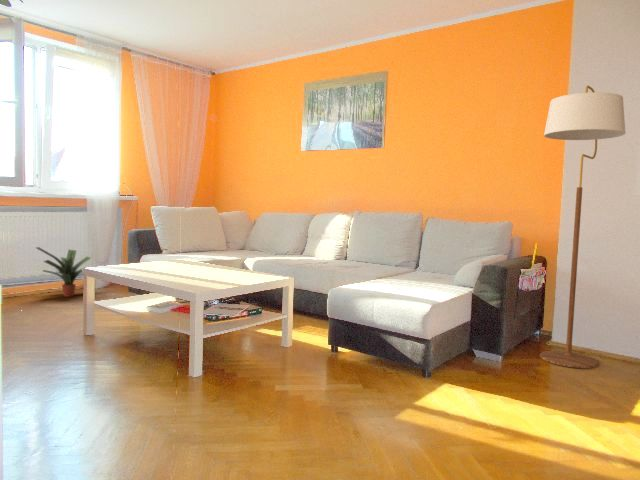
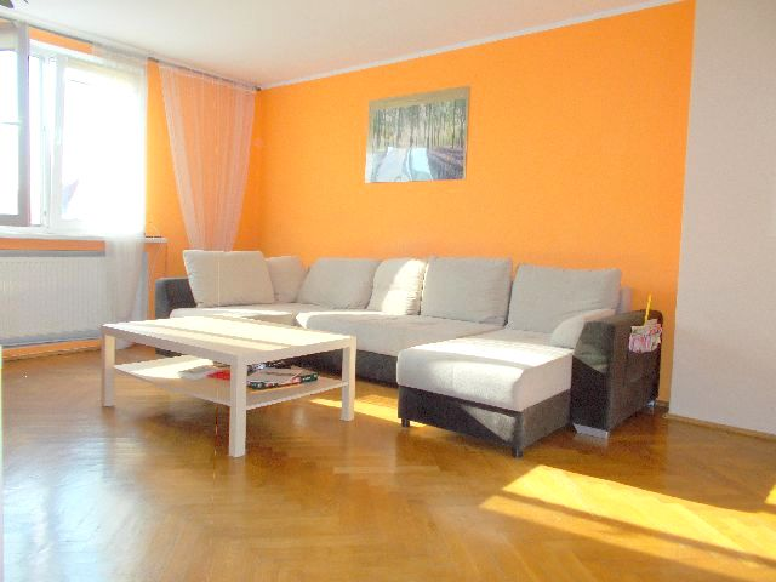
- potted plant (65, 271)
- floor lamp (578, 224)
